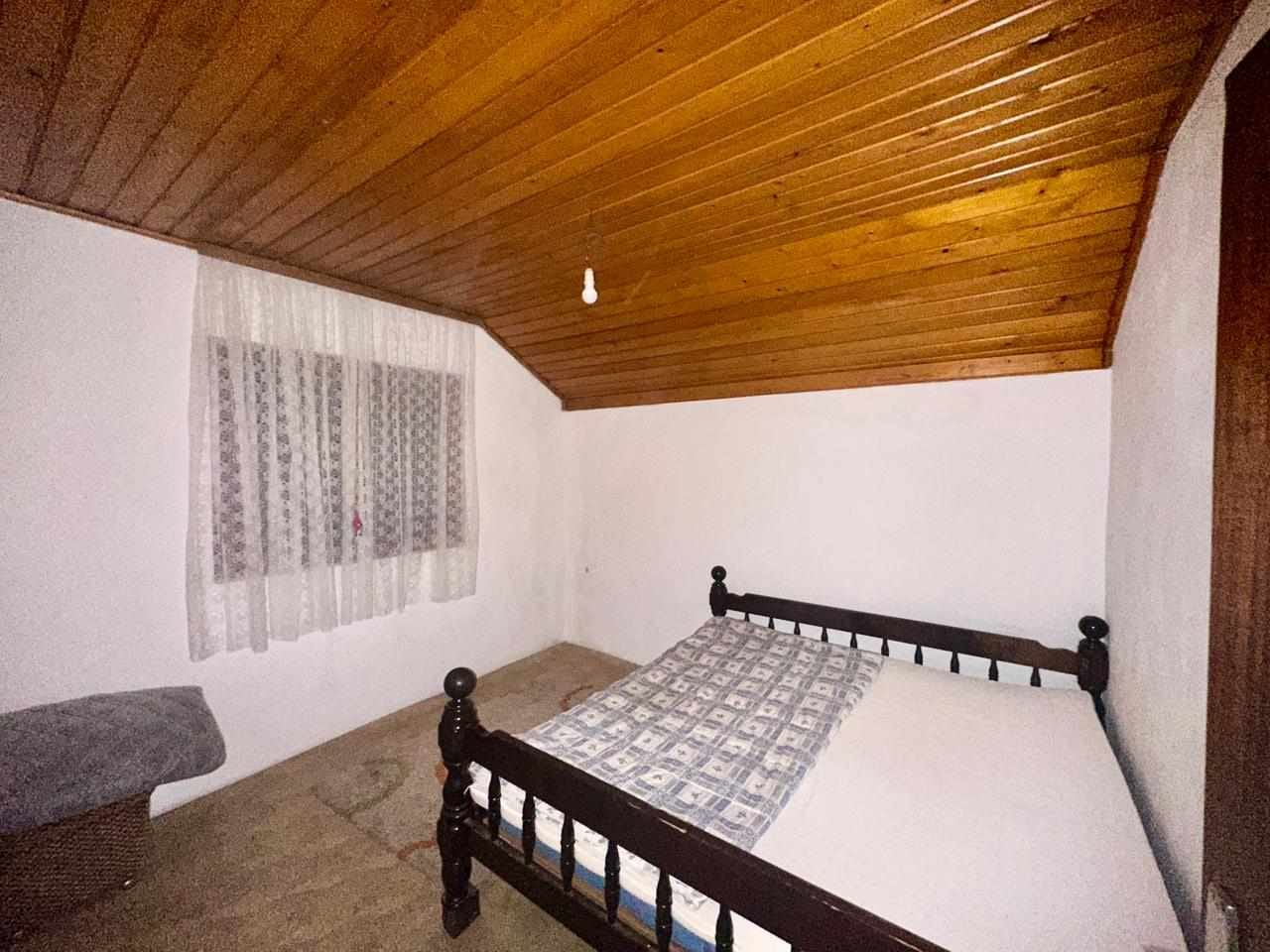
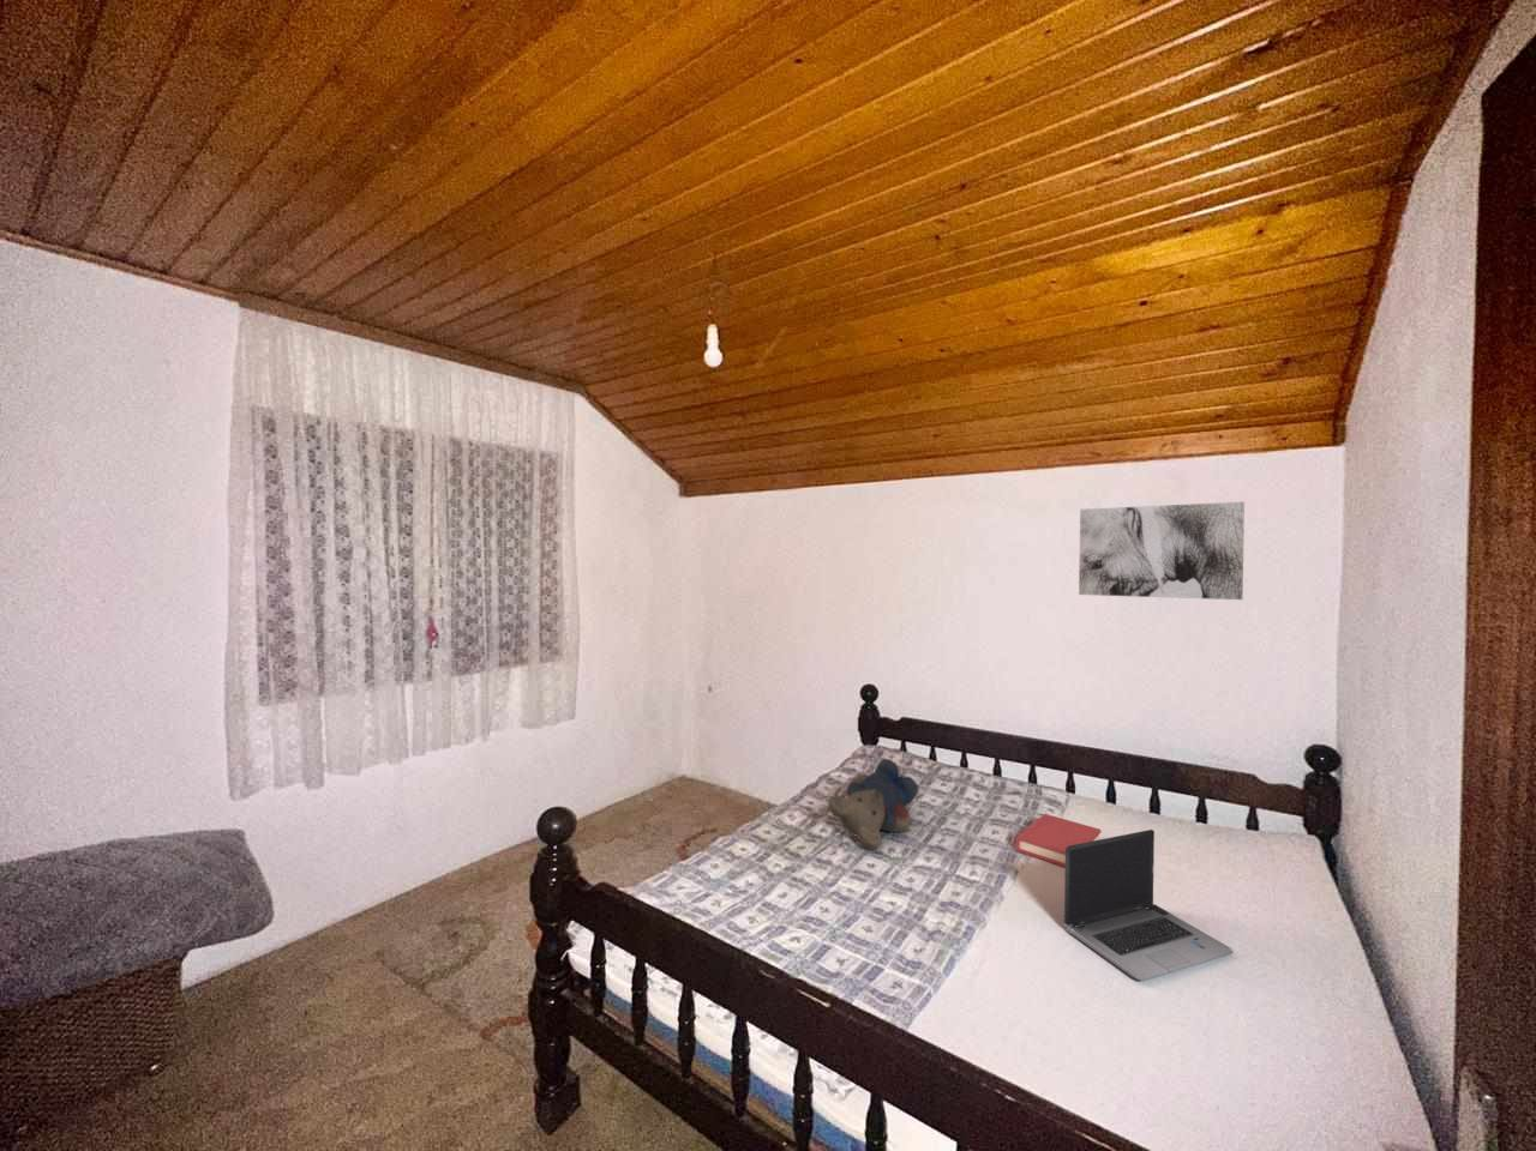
+ teddy bear (876, 800)
+ hardback book (1058, 839)
+ laptop computer (1148, 900)
+ wall art (1155, 551)
